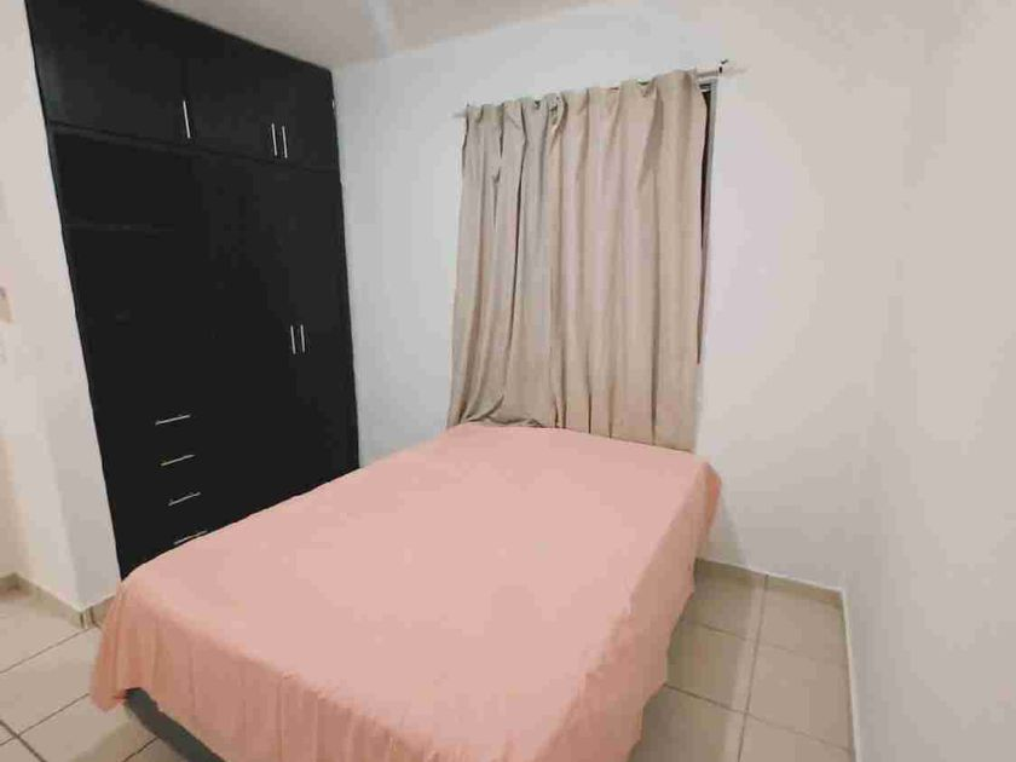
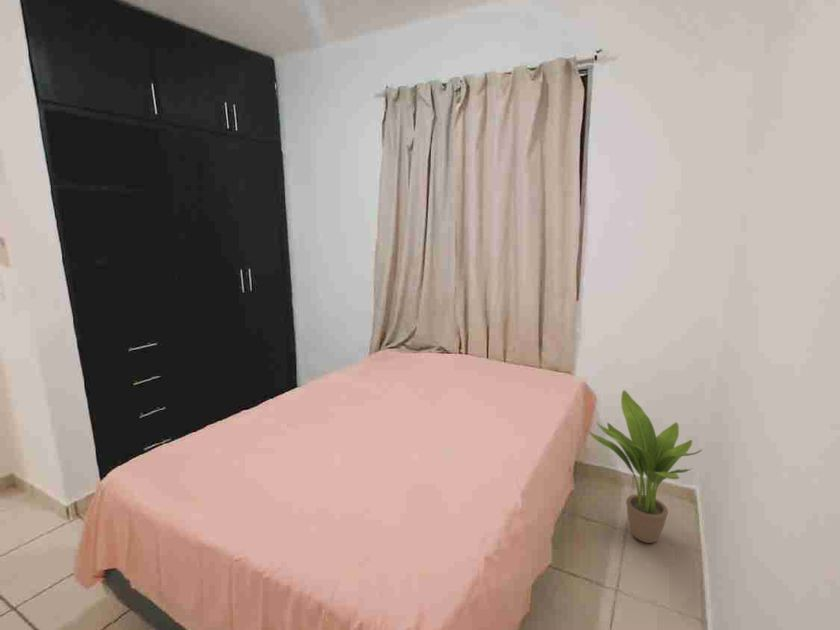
+ potted plant (638, 473)
